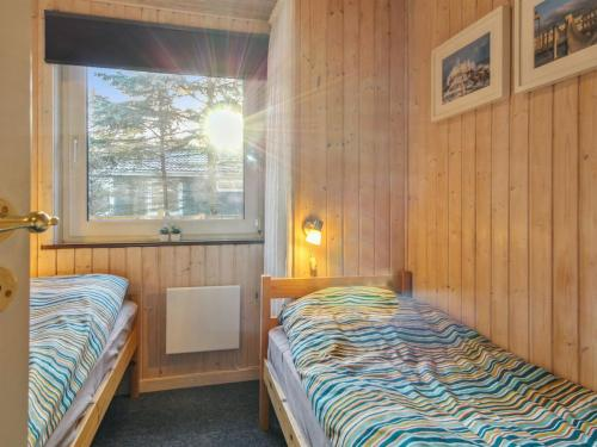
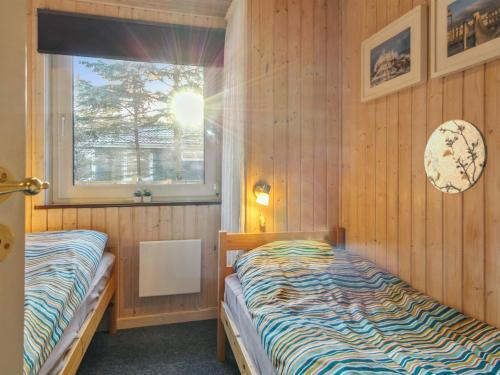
+ decorative plate (452, 156)
